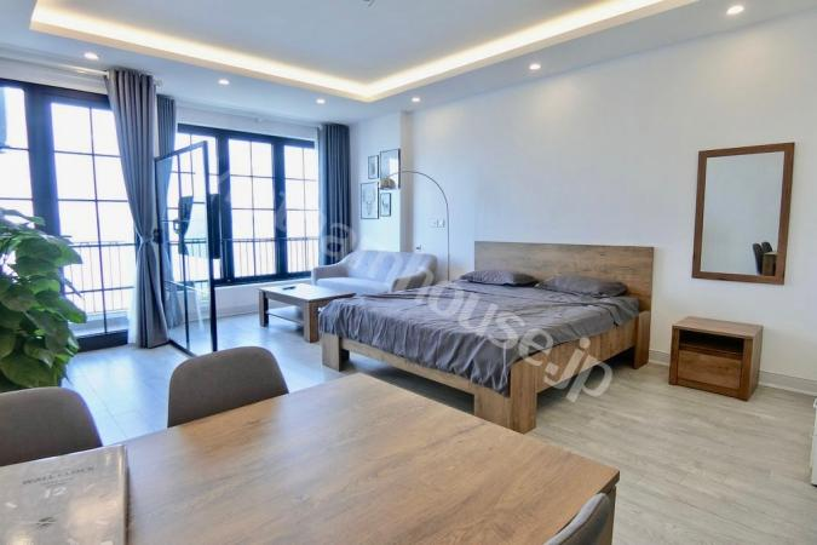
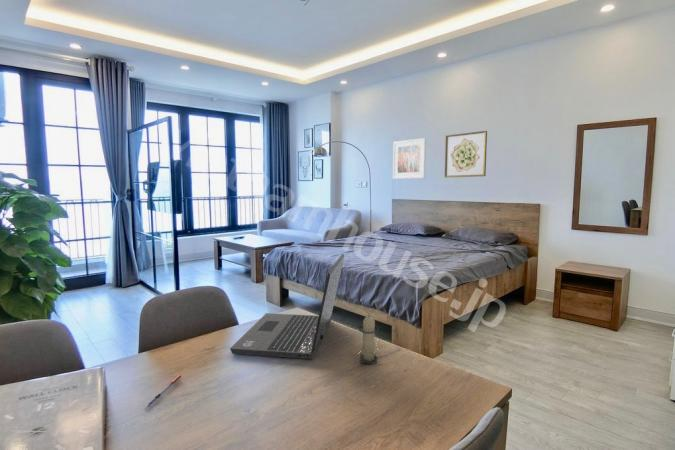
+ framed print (408, 159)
+ candle (368, 337)
+ pen (164, 390)
+ laptop (292, 314)
+ wall art (464, 155)
